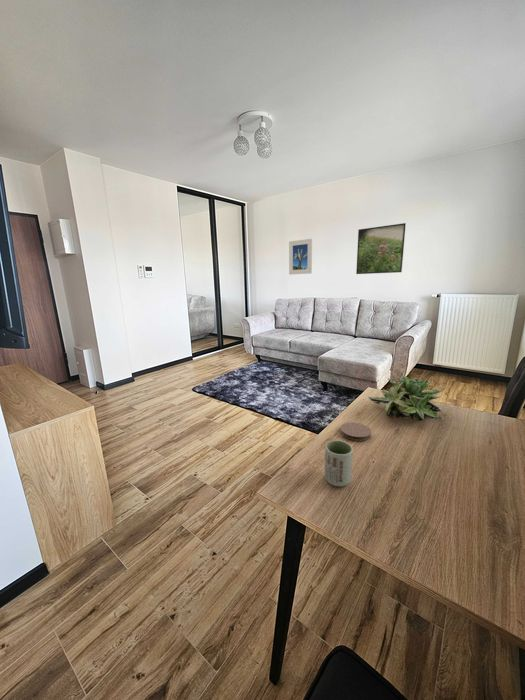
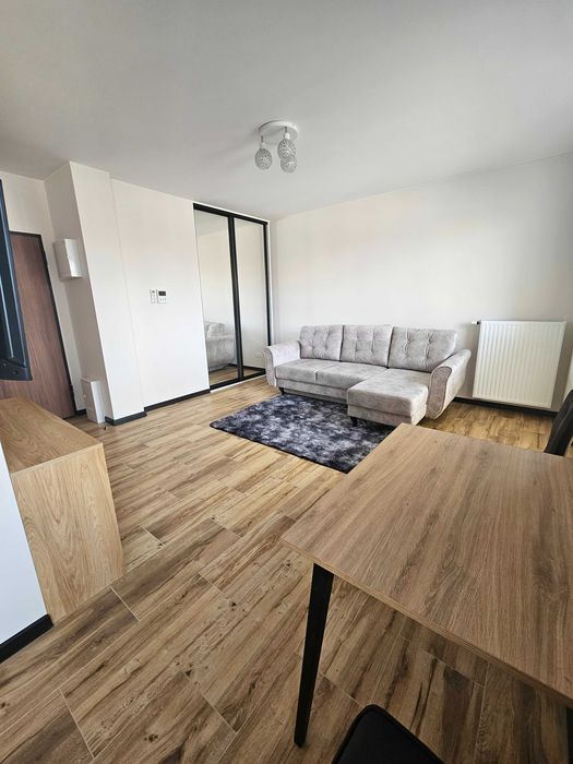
- cup (338, 463)
- coaster (355, 431)
- succulent plant (409, 395)
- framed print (379, 250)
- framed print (300, 257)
